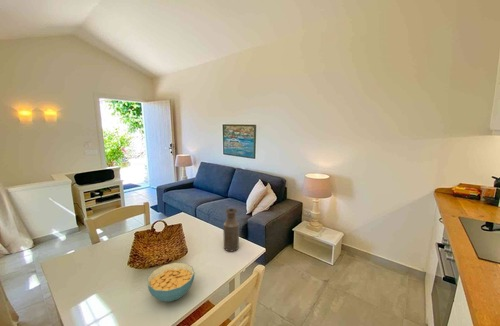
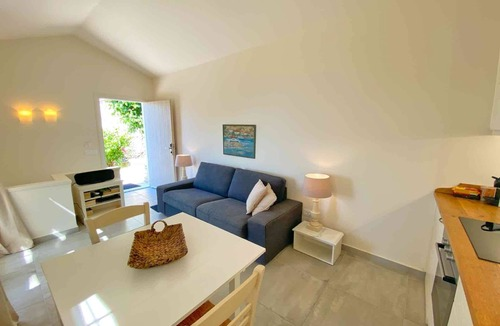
- bottle (231, 229)
- cereal bowl (171, 285)
